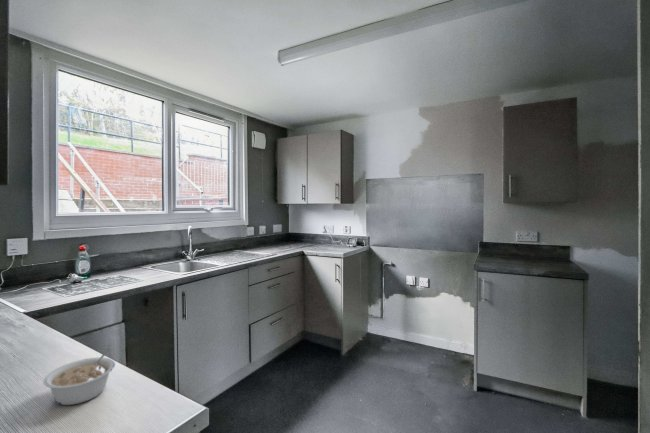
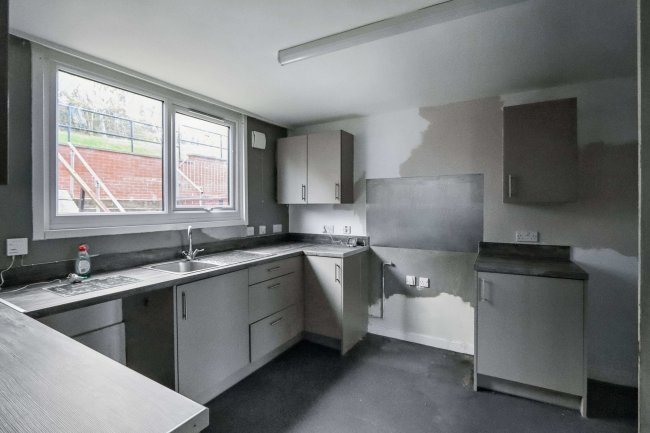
- legume (81, 378)
